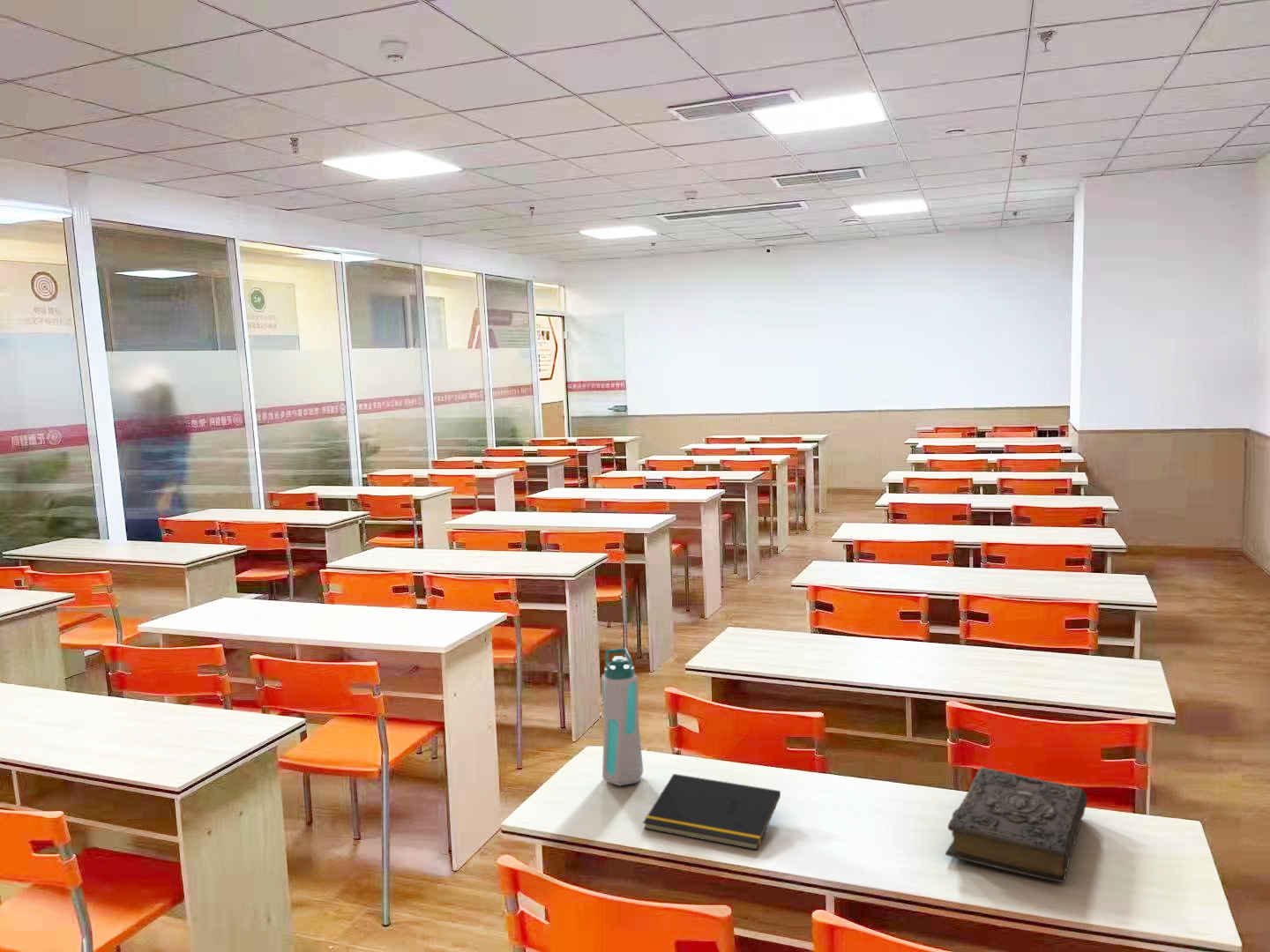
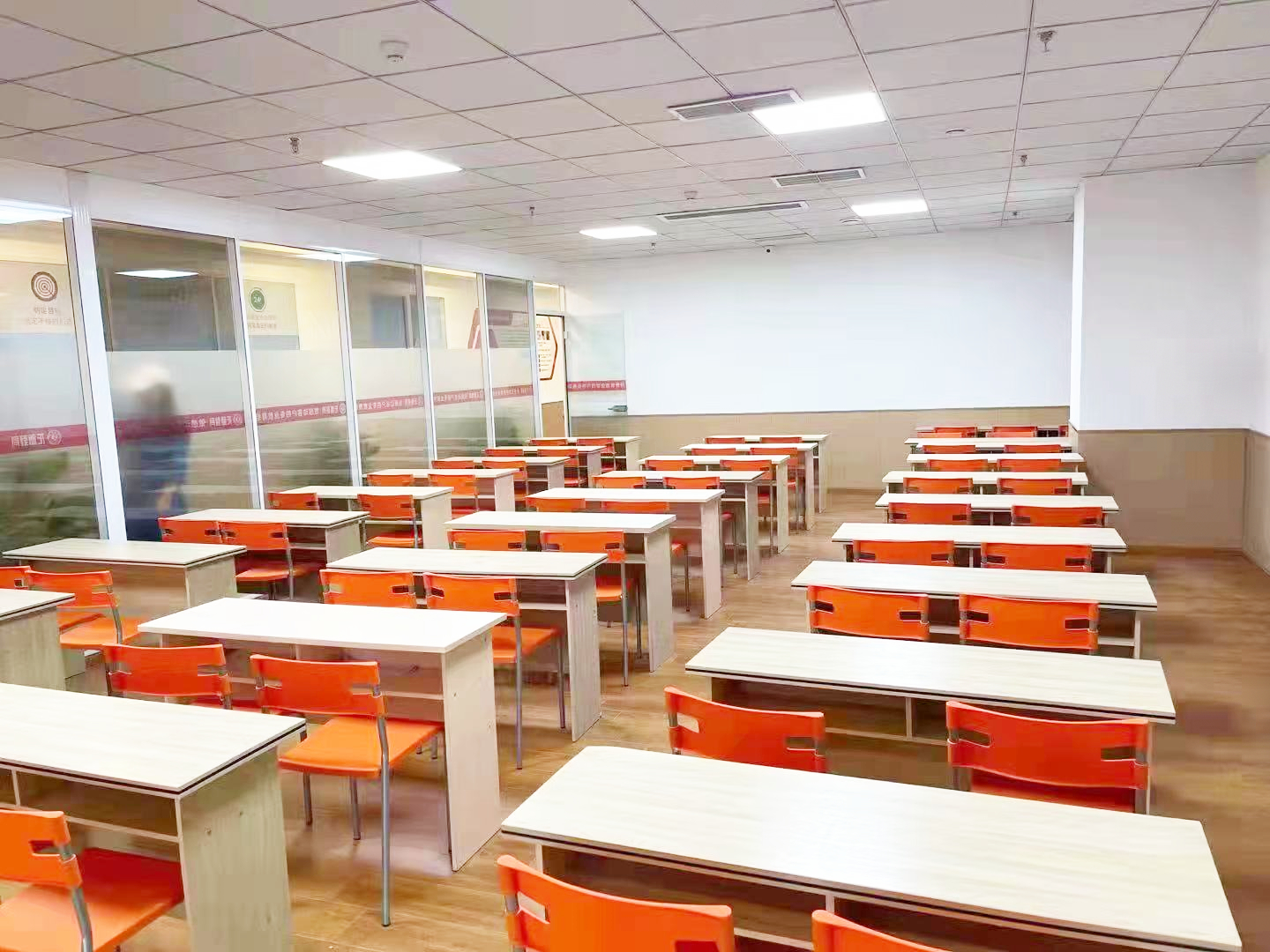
- notepad (713, 809)
- book (1017, 819)
- water bottle (620, 716)
